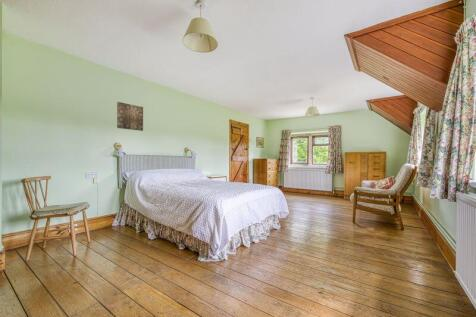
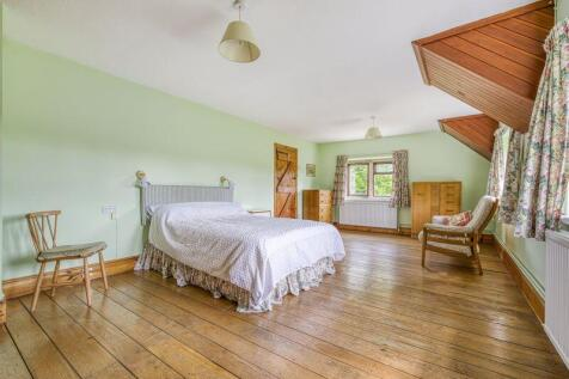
- wall art (130, 117)
